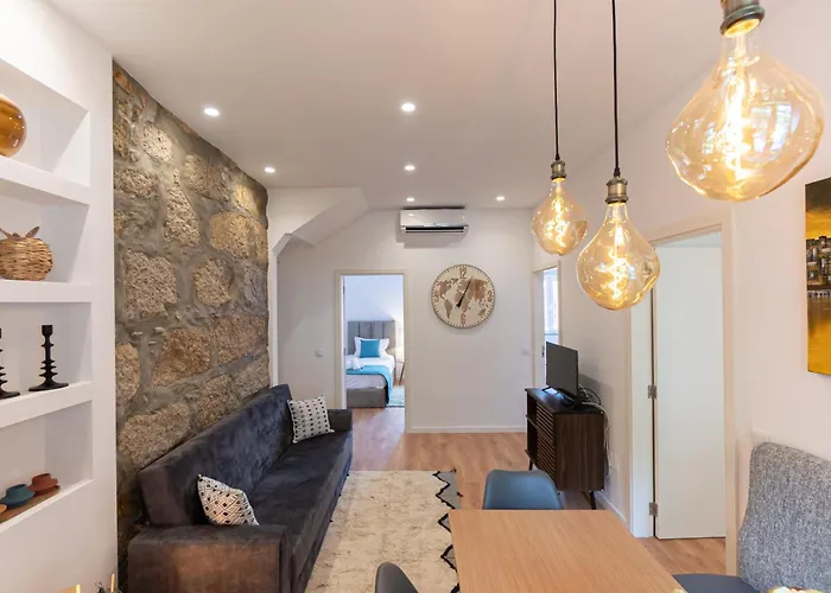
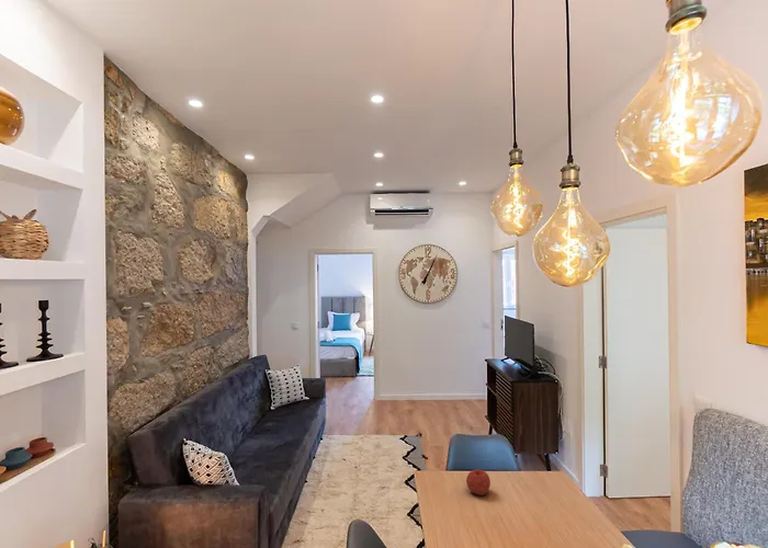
+ fruit (478, 480)
